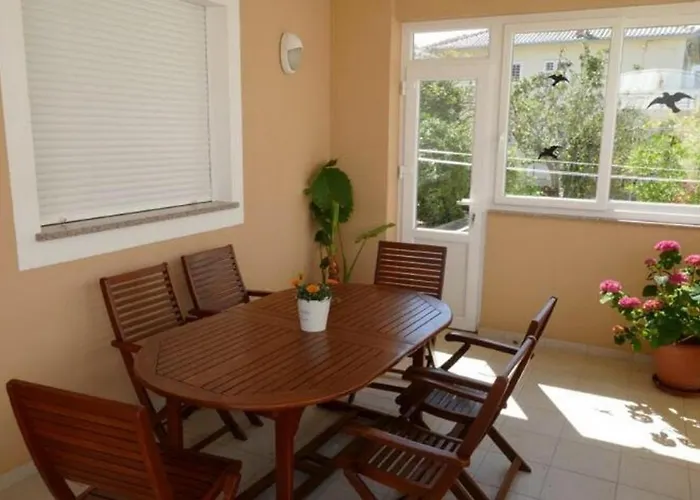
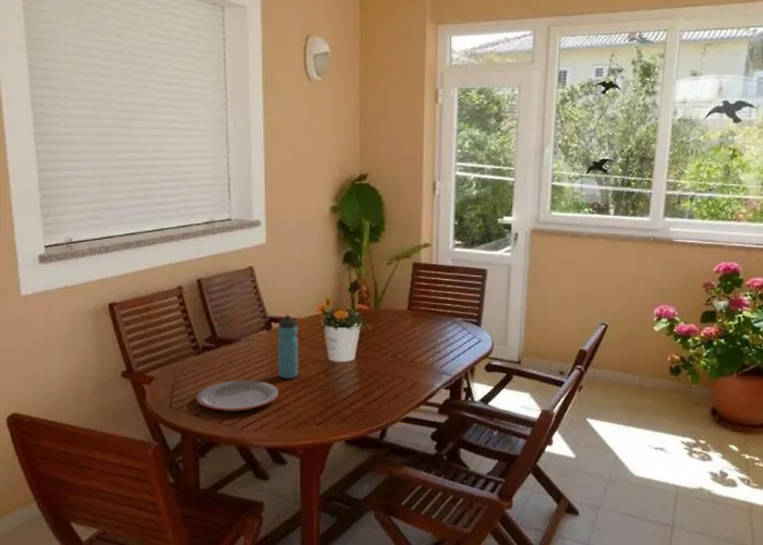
+ plate (238, 397)
+ water bottle (288, 346)
